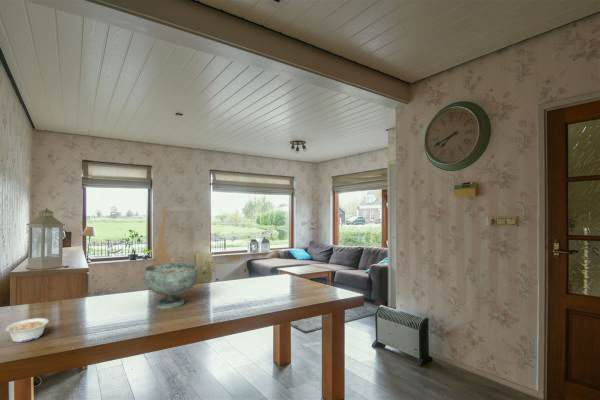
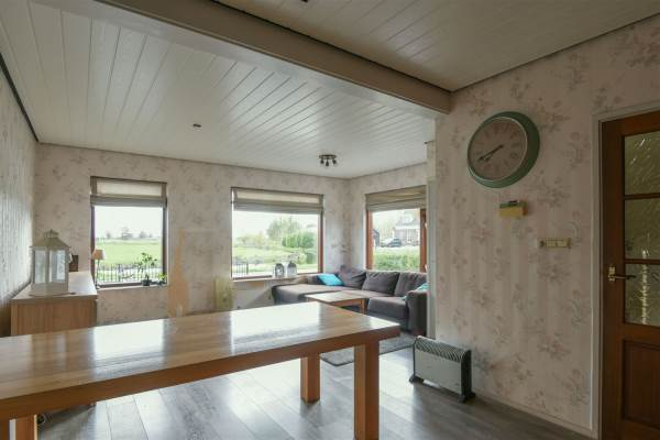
- decorative bowl (171, 285)
- legume (27, 329)
